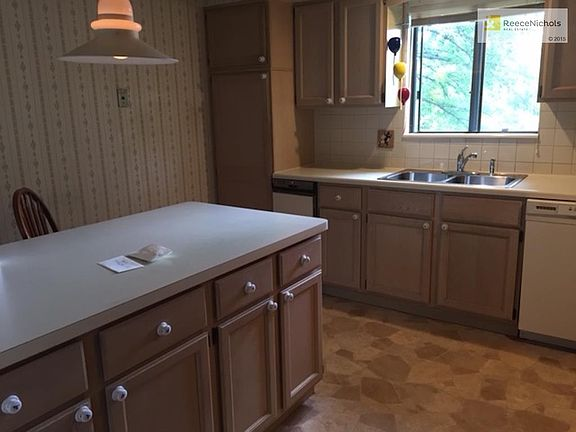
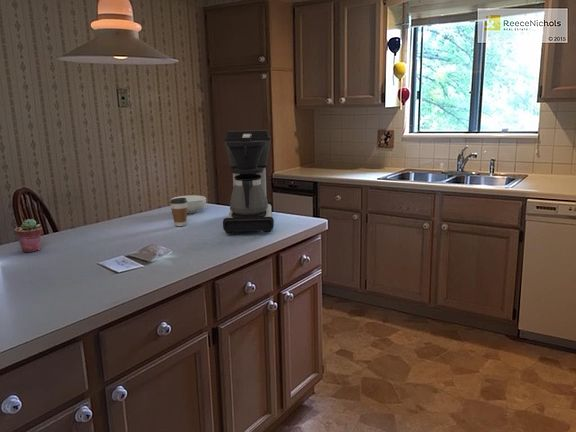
+ coffee maker (248, 178)
+ cereal bowl (189, 205)
+ potted succulent (29, 234)
+ coffee cup (179, 212)
